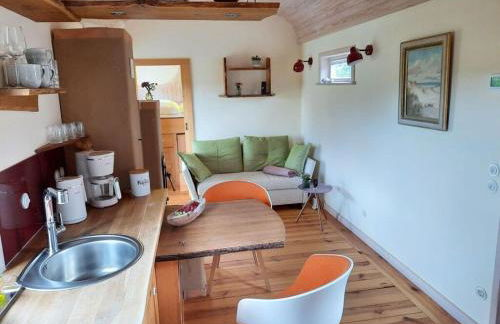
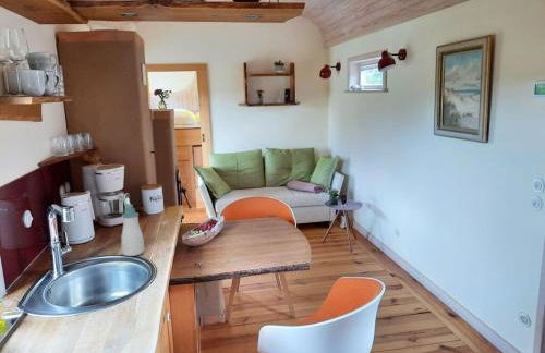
+ soap bottle (131, 229)
